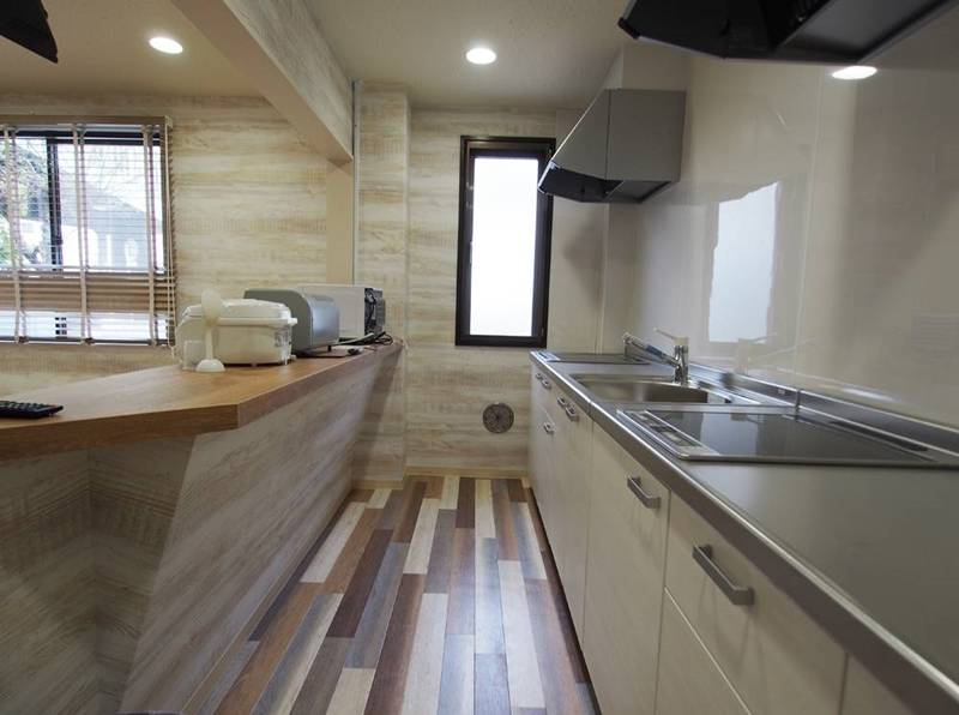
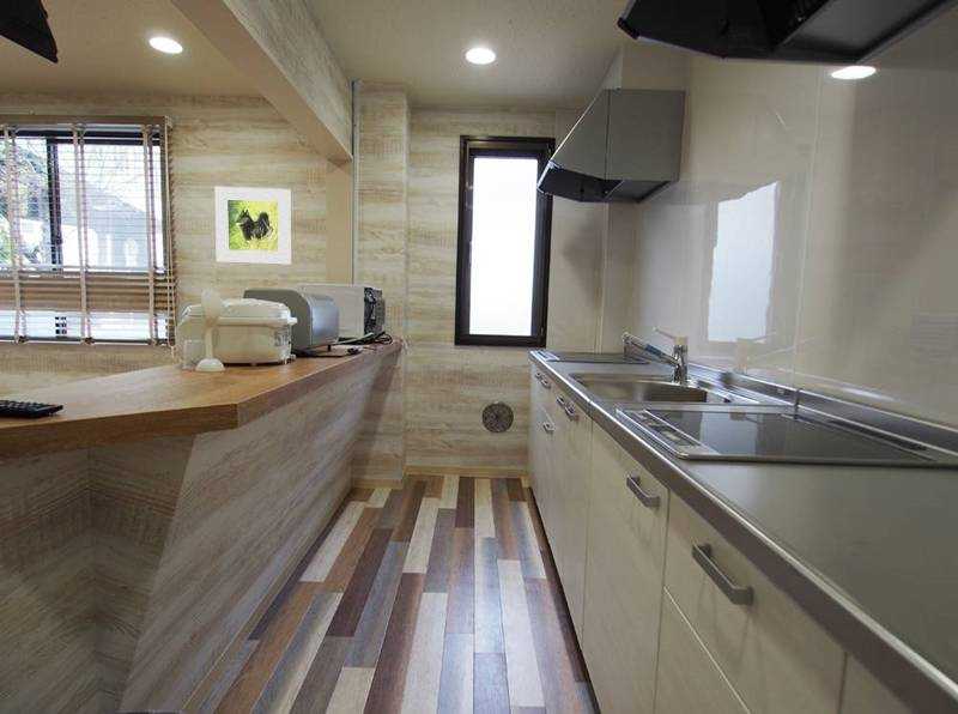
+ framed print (253, 225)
